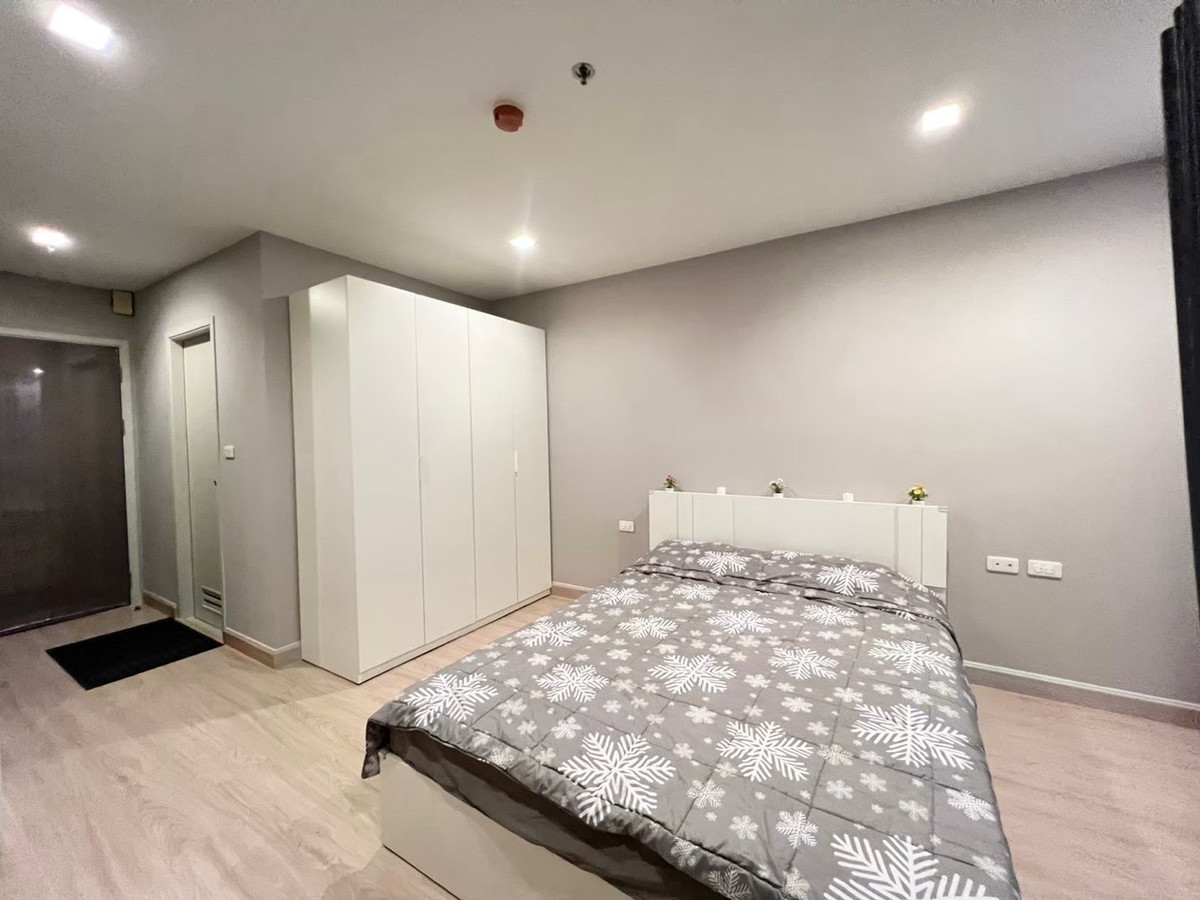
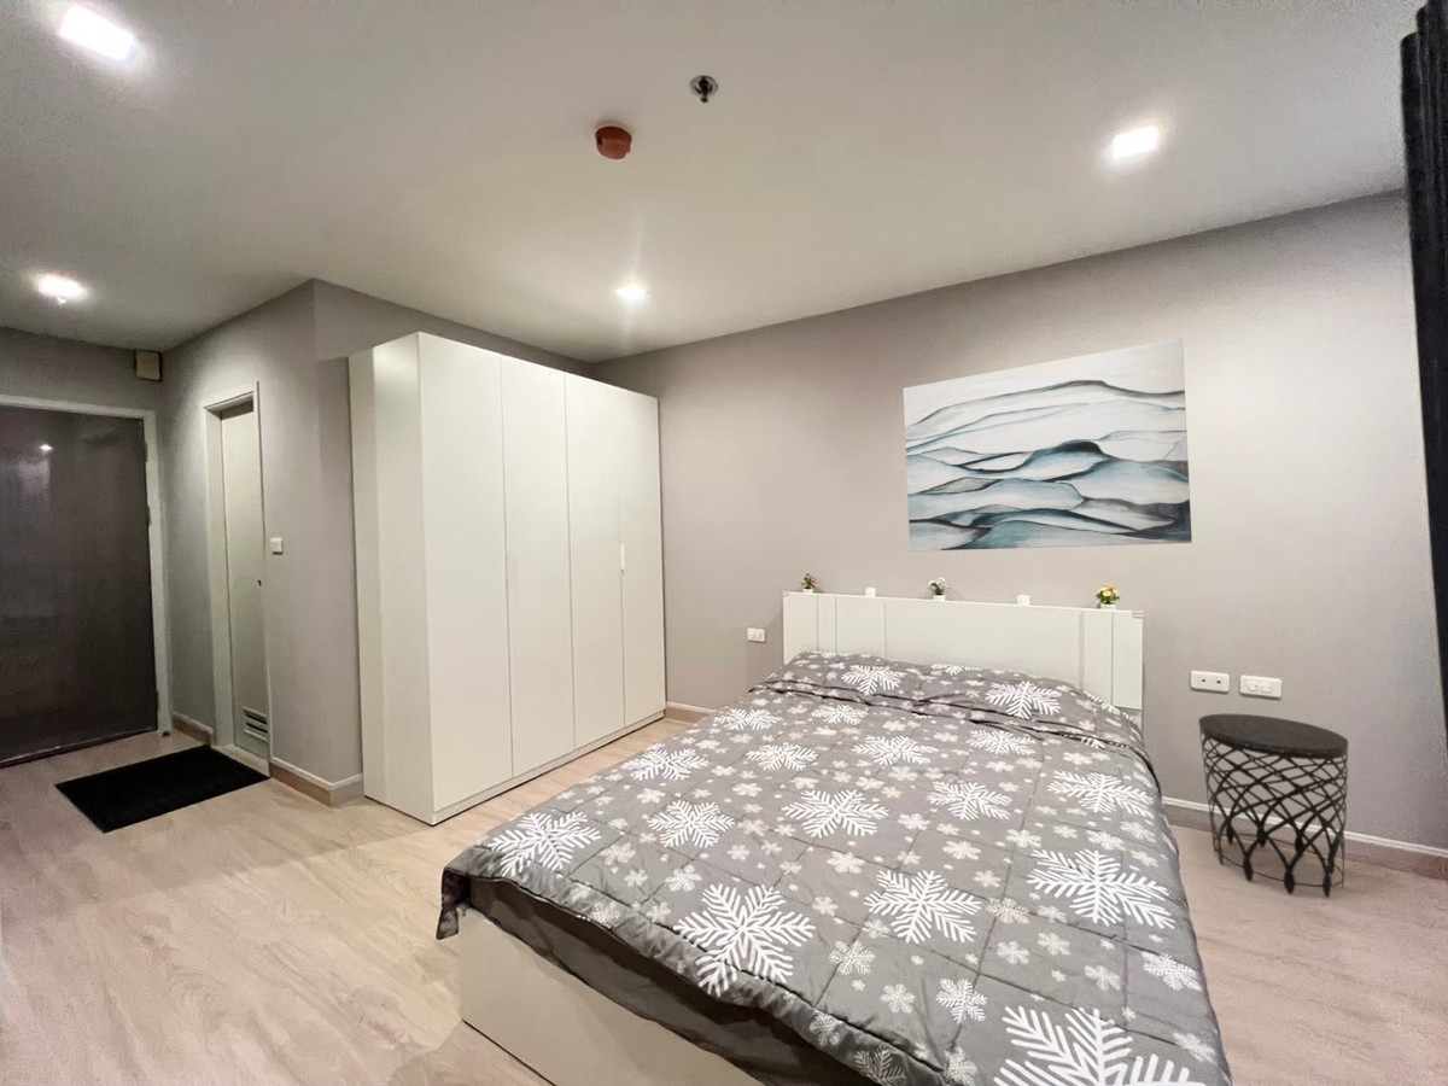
+ side table (1271, 799)
+ wall art (1030, 456)
